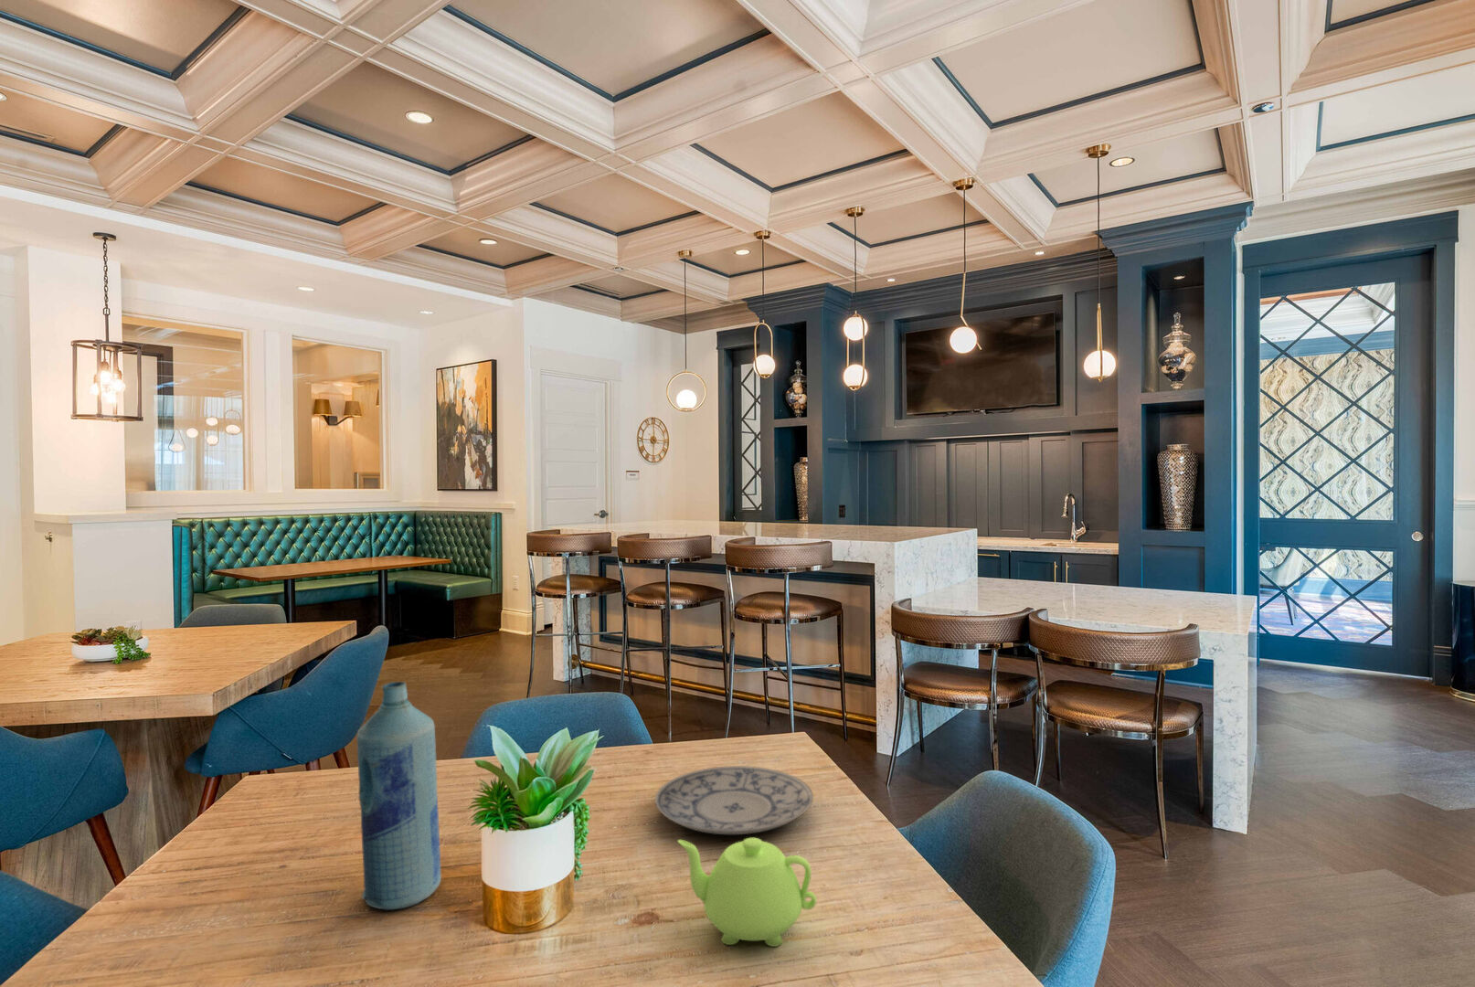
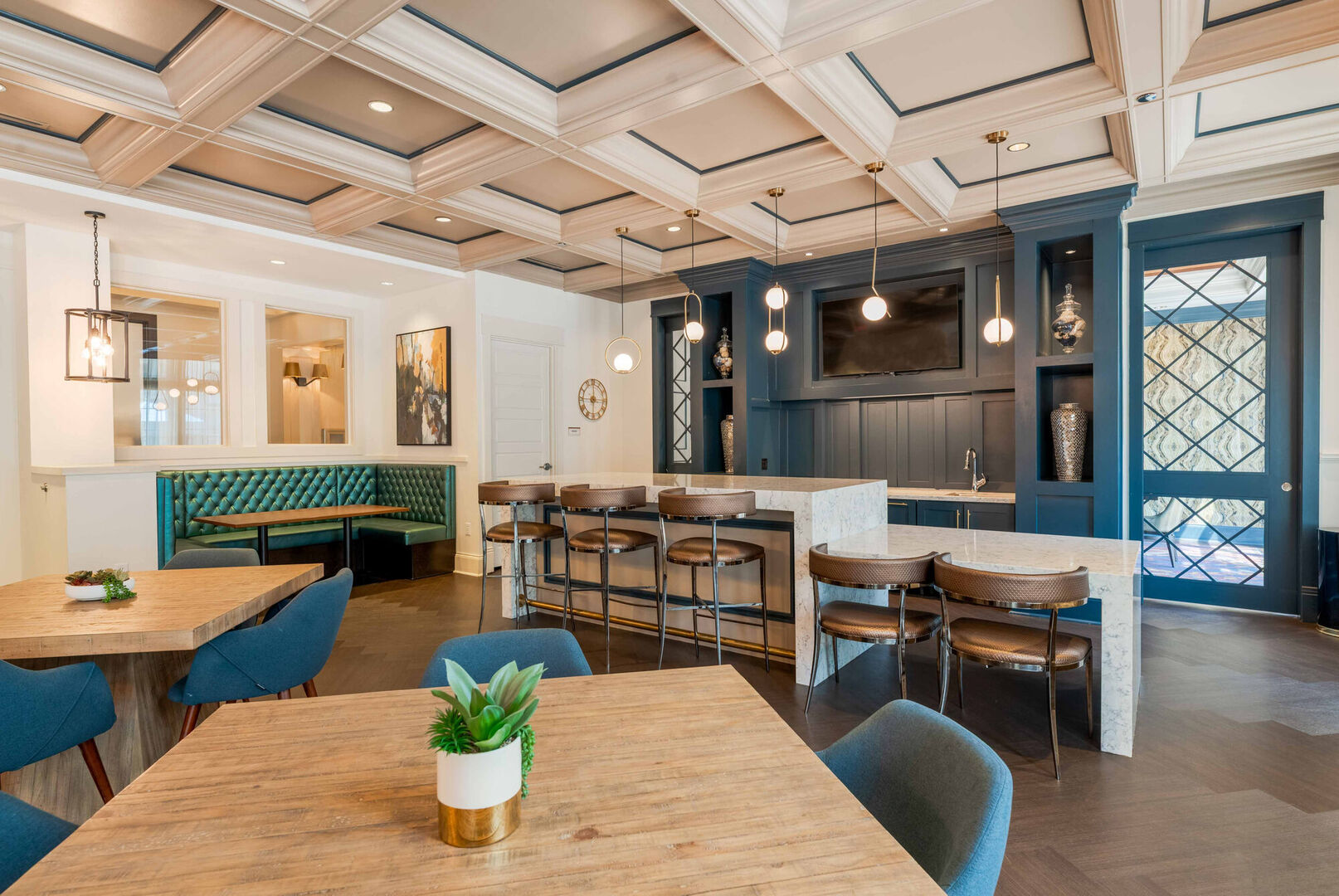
- teapot (746, 883)
- bottle (399, 789)
- plate (734, 803)
